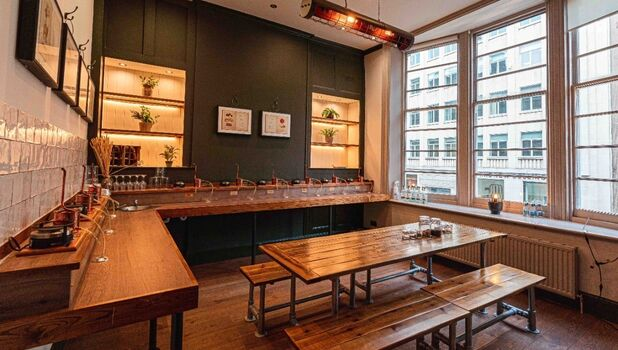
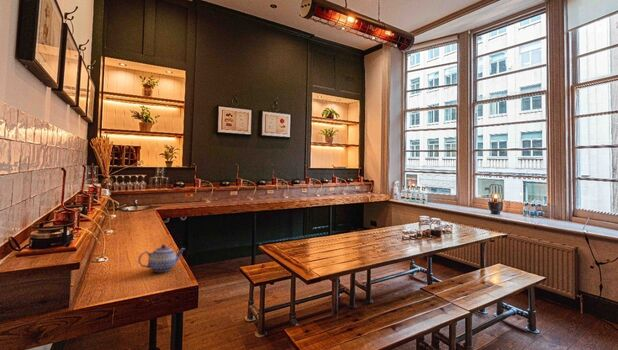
+ teapot (162, 257)
